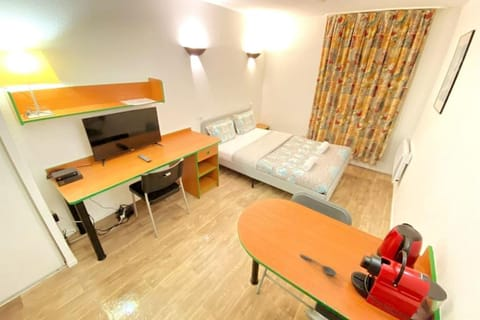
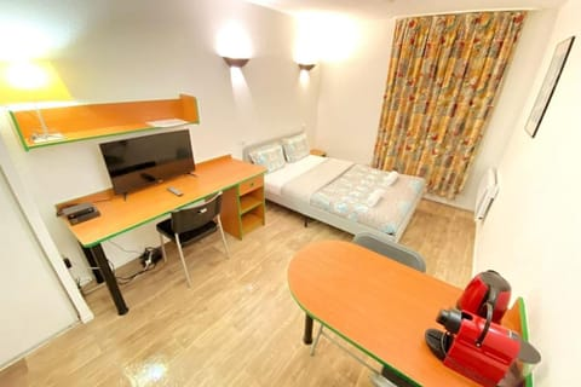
- soupspoon (316, 262)
